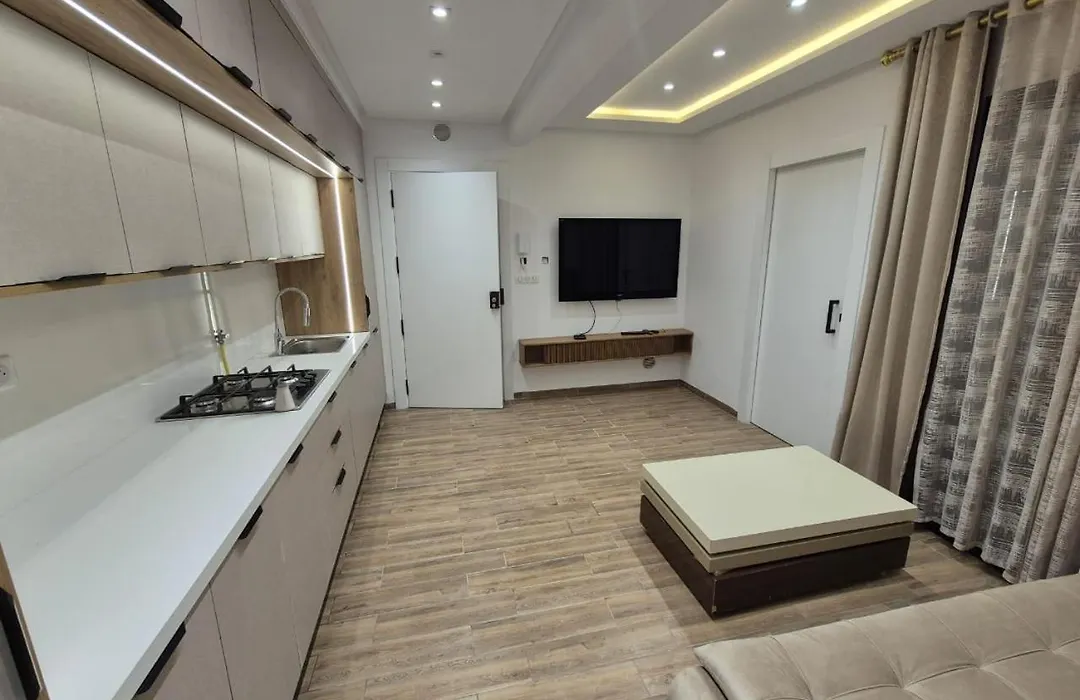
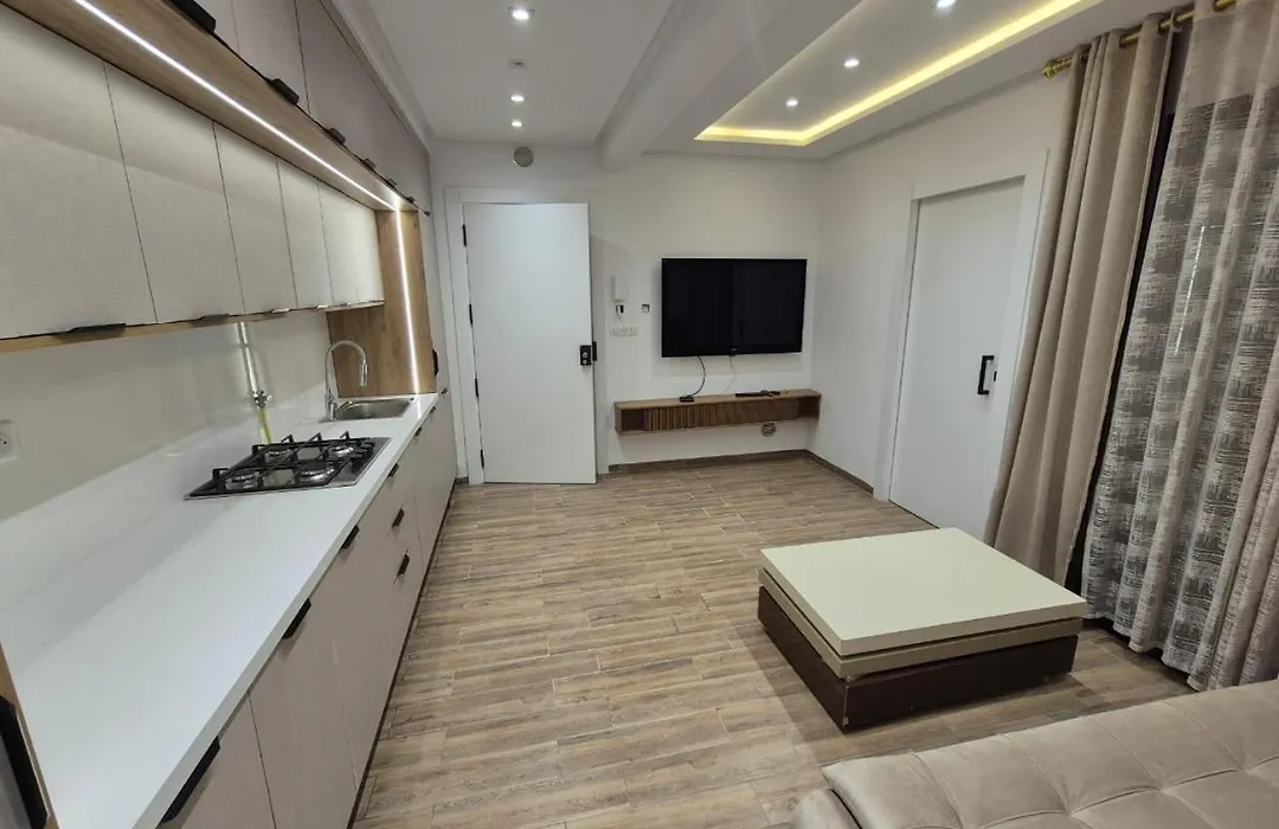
- saltshaker (283, 396)
